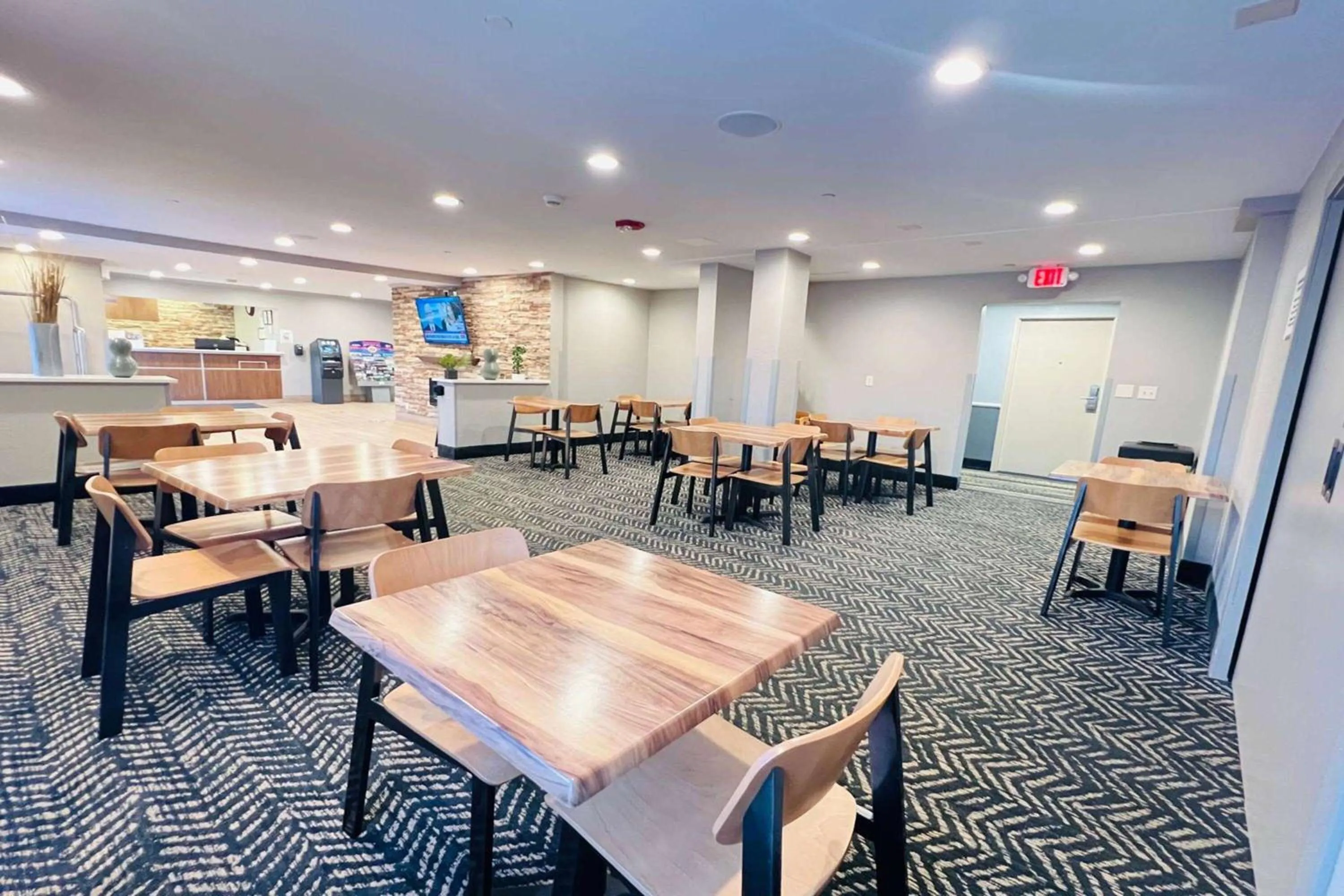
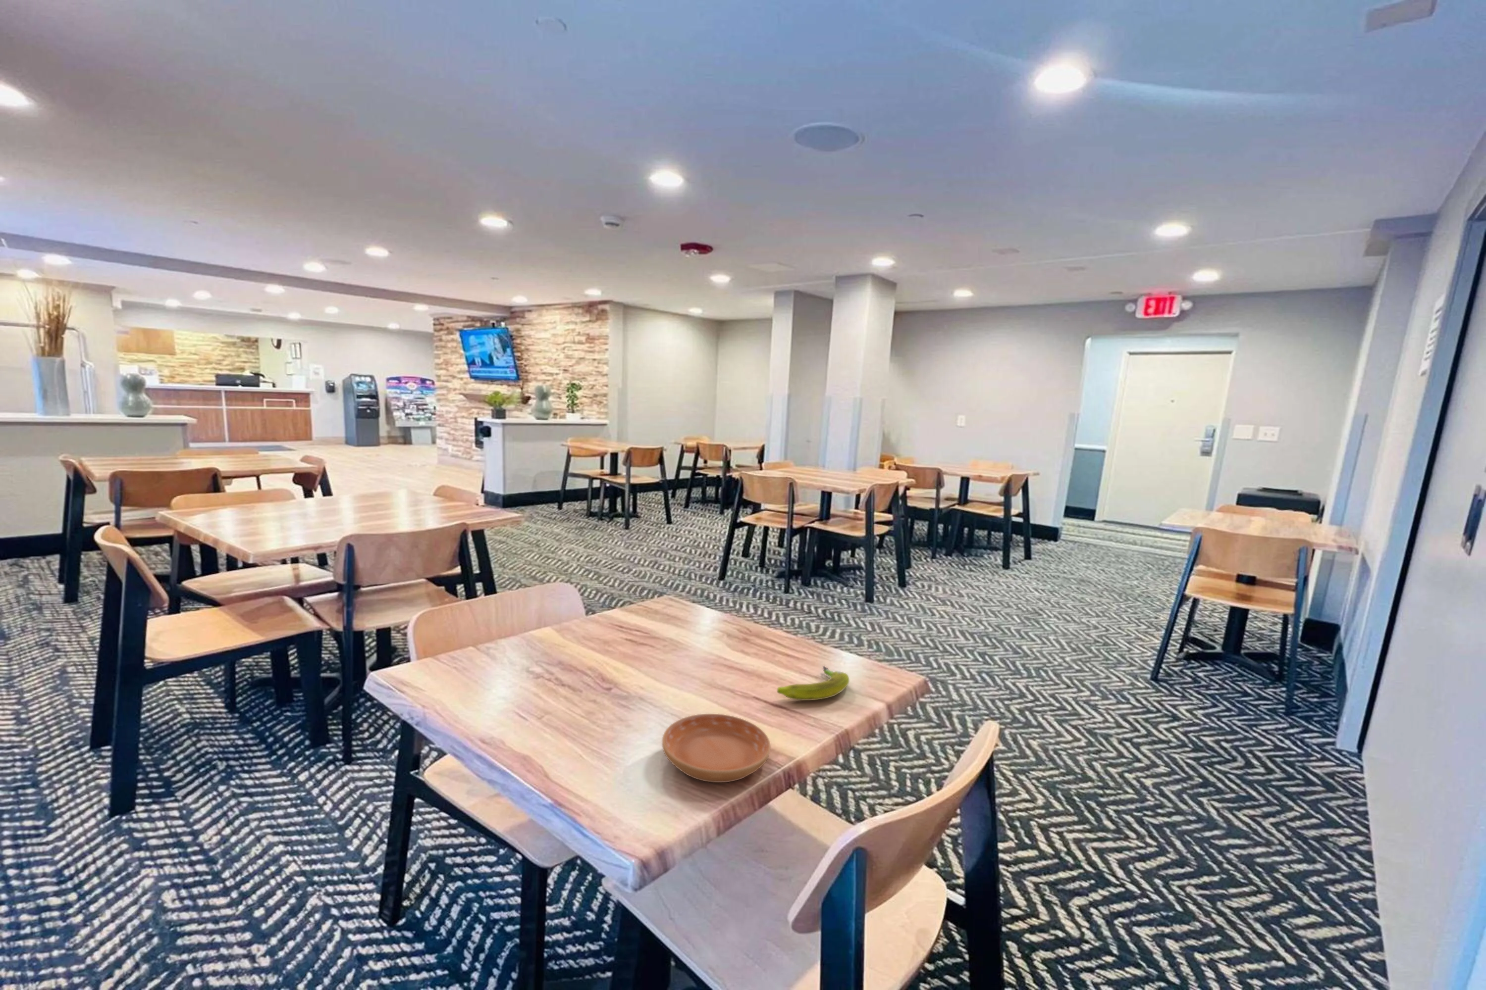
+ saucer (715, 748)
+ banana (819, 683)
